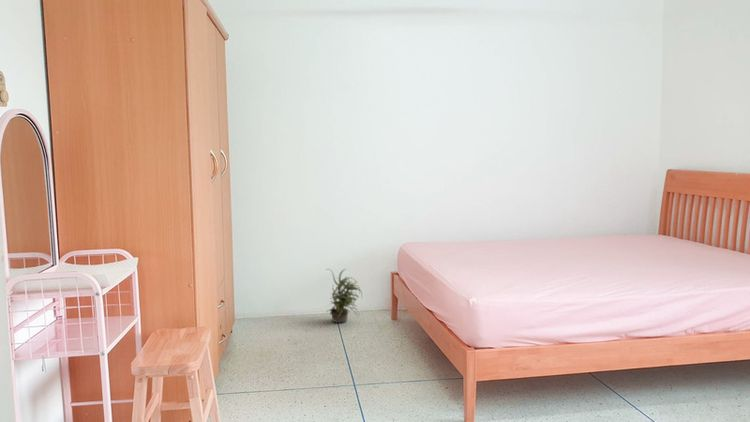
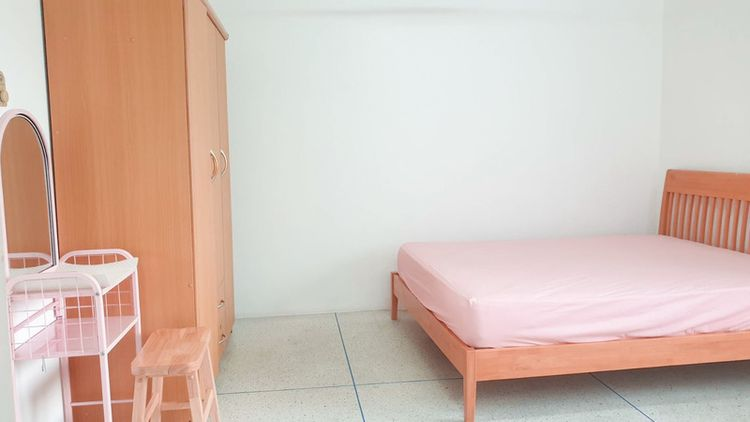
- potted plant (343, 295)
